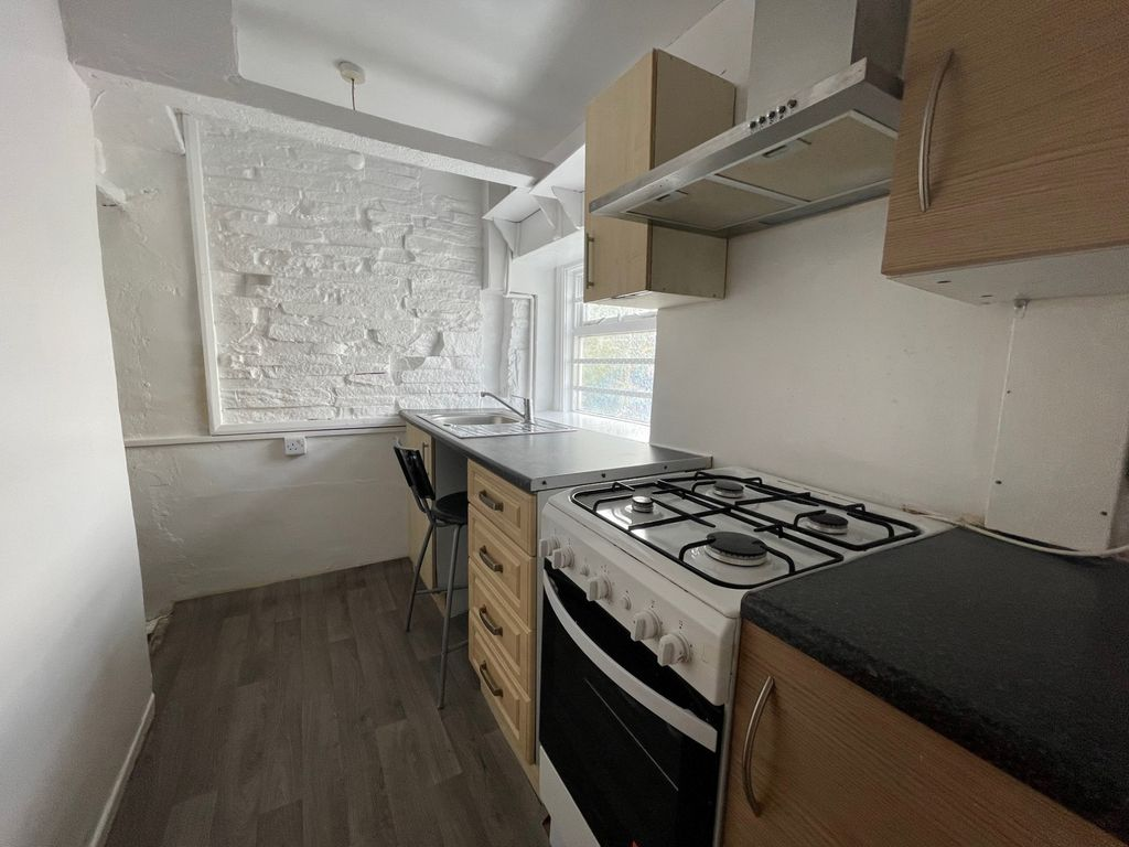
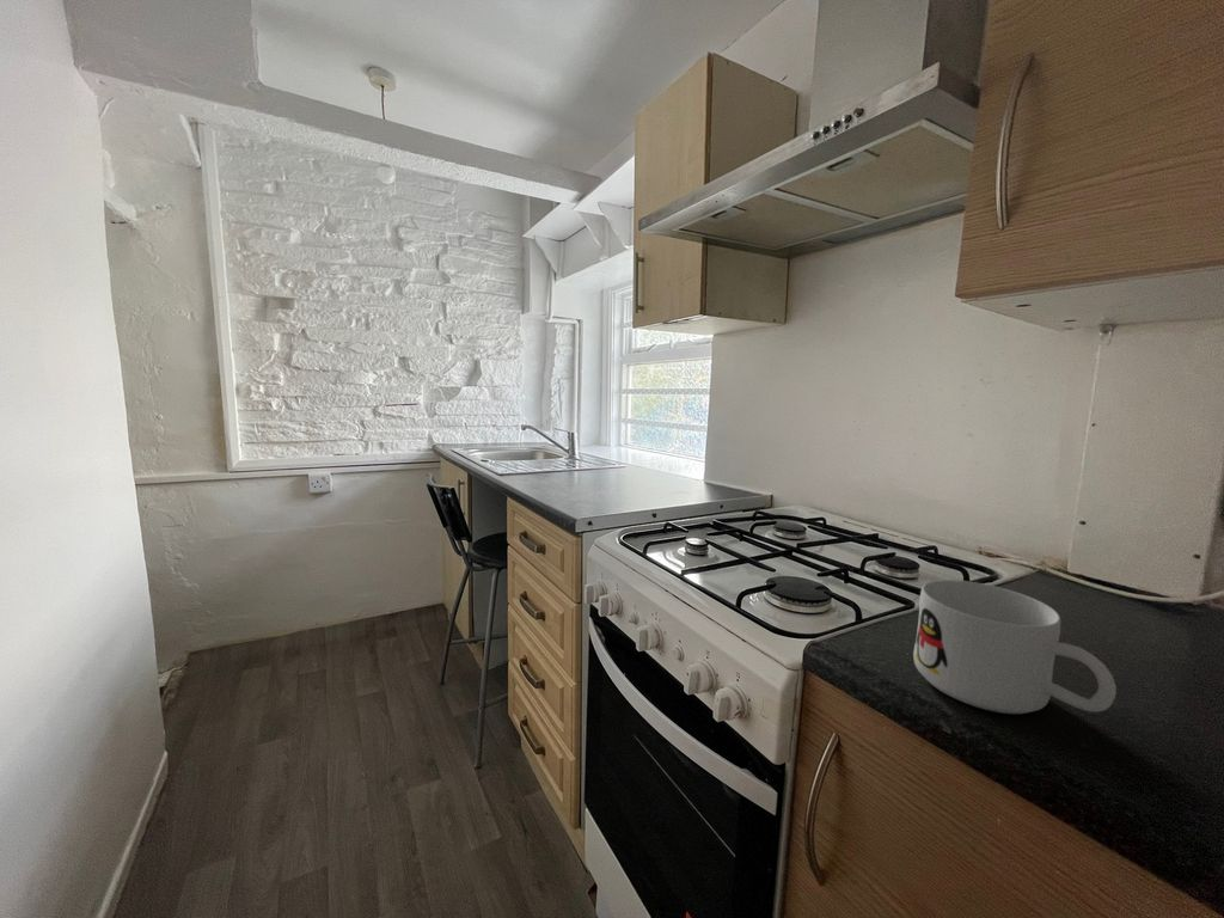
+ mug (1005, 653)
